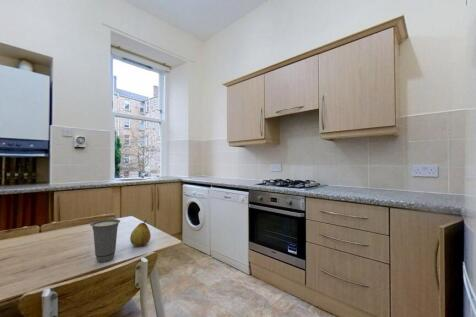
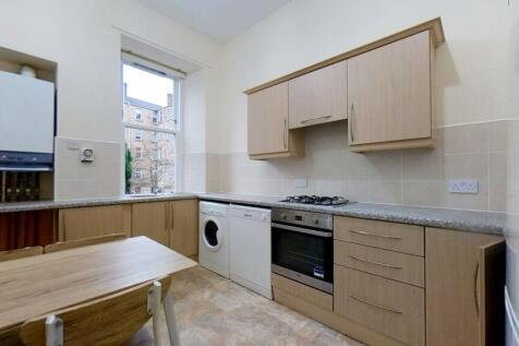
- cup (105, 240)
- fruit (140, 232)
